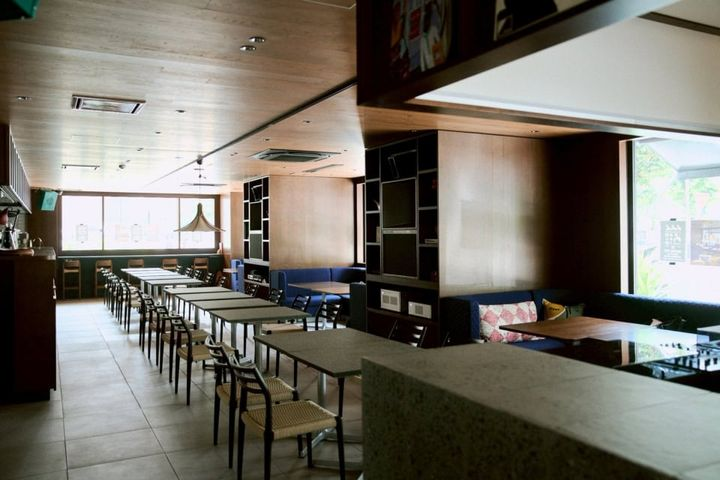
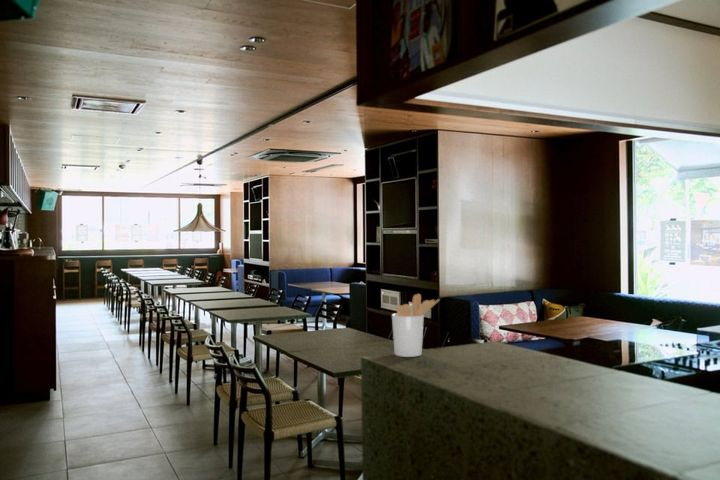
+ utensil holder (415, 325)
